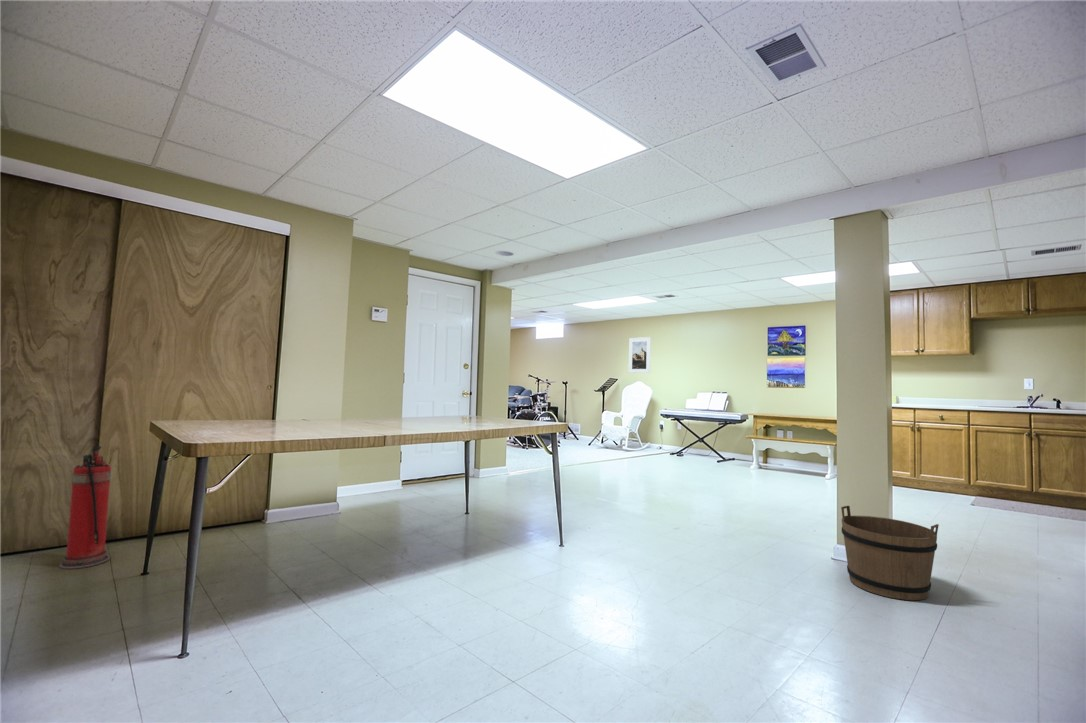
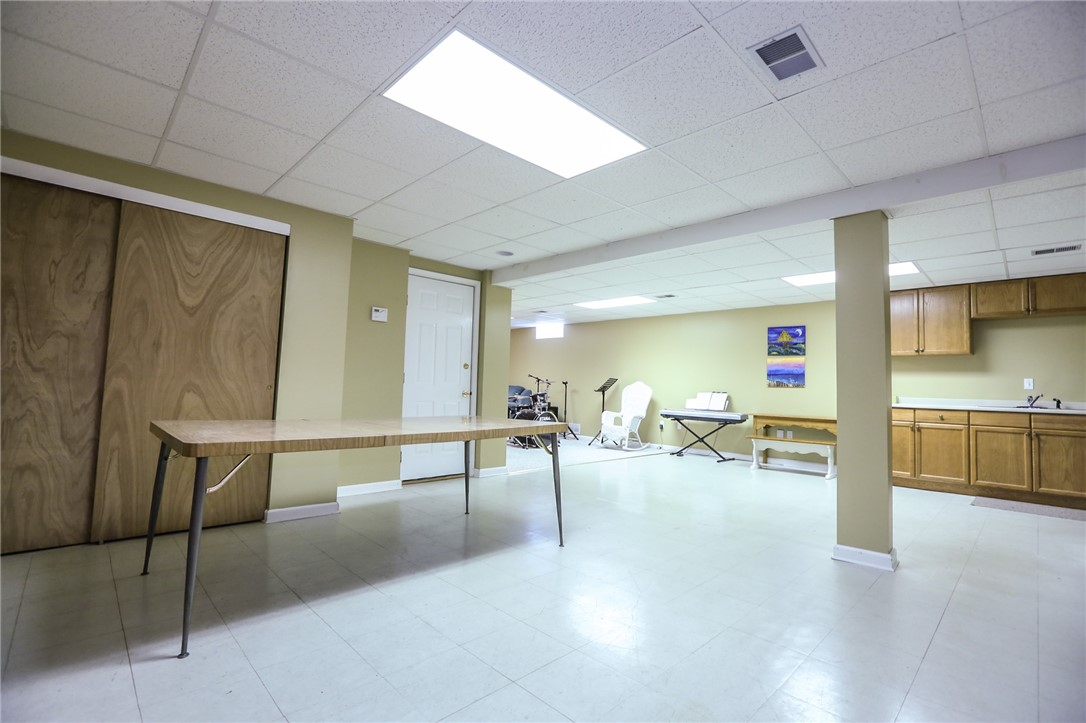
- bucket (887, 550)
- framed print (639, 355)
- fire extinguisher (91, 504)
